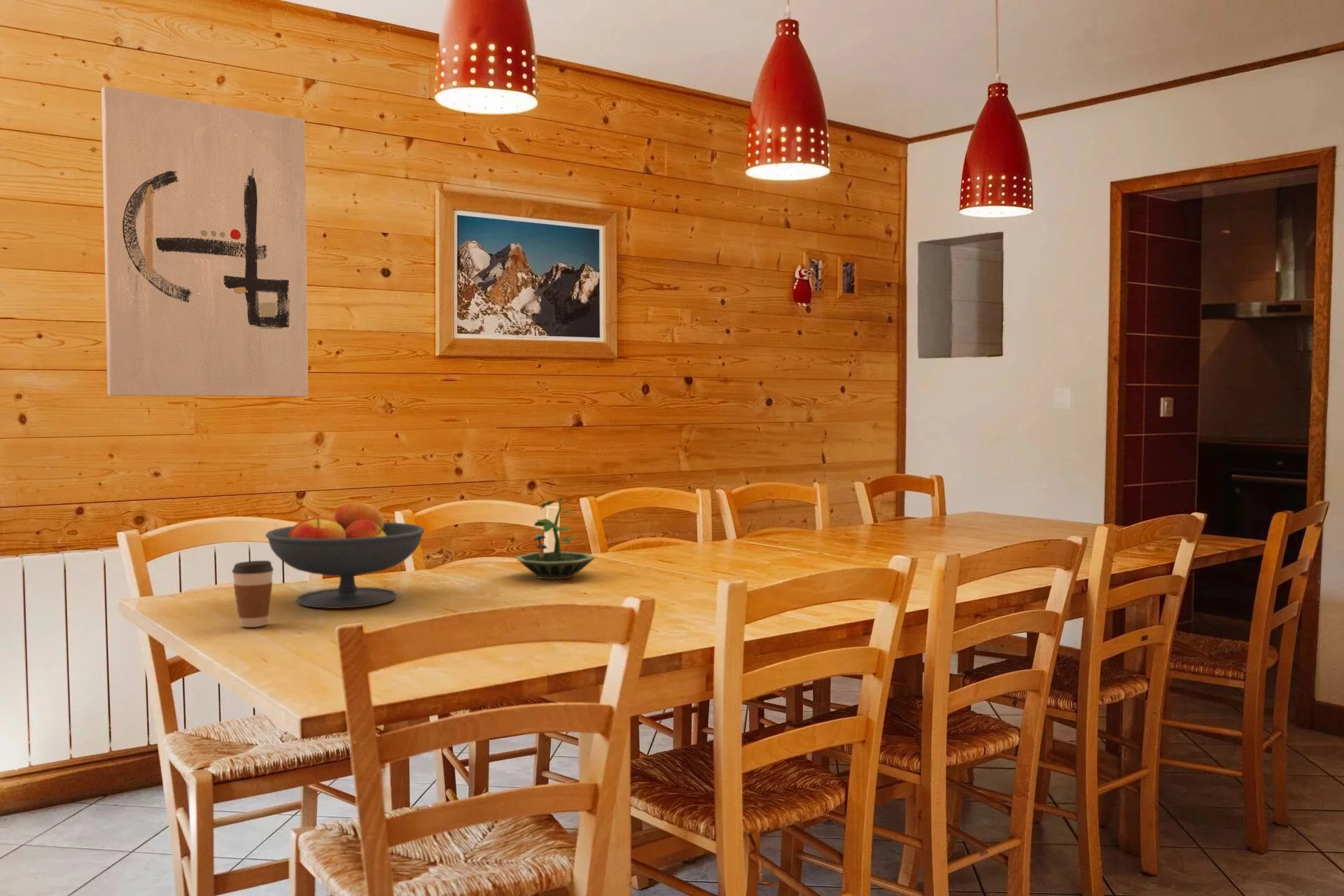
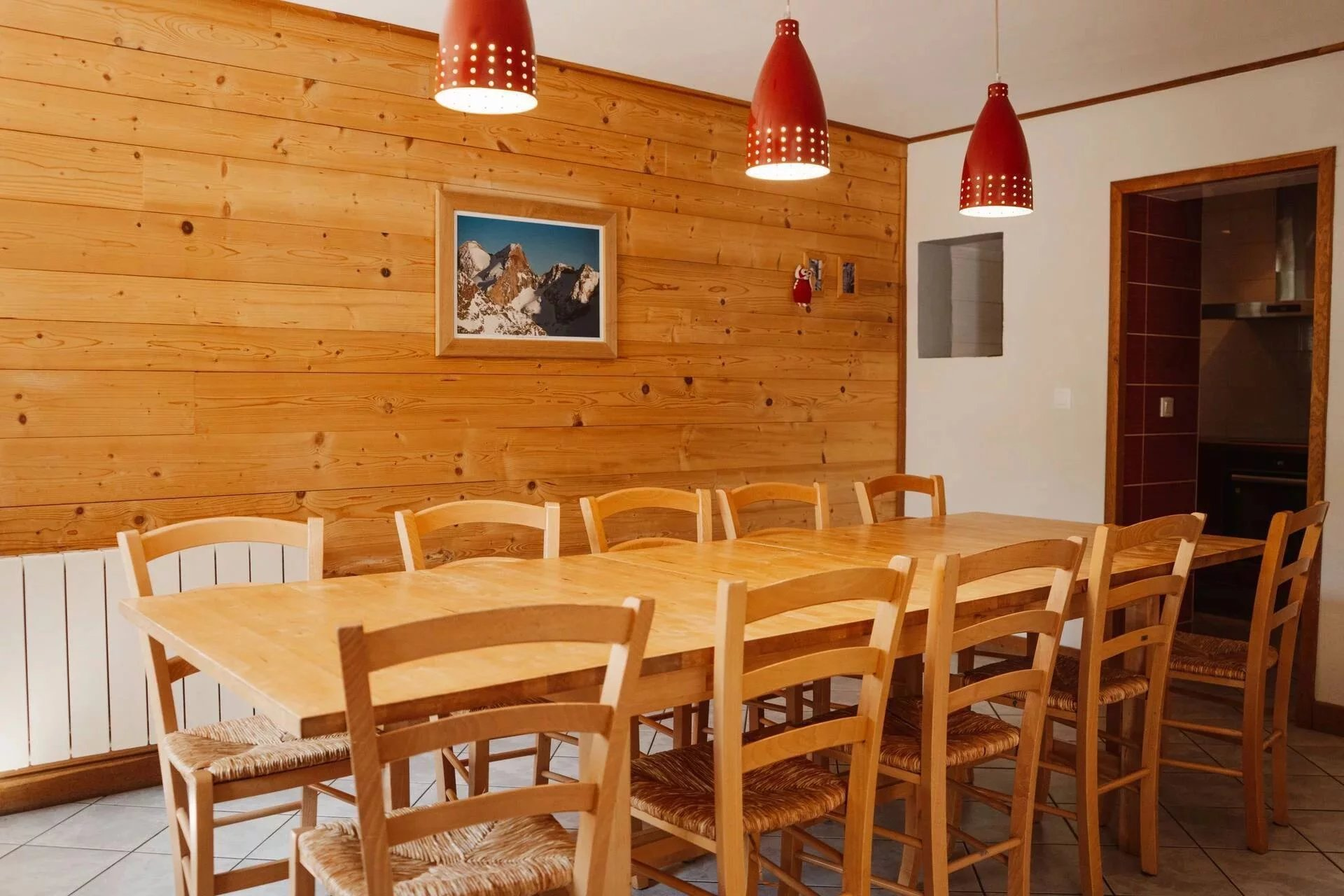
- terrarium (556, 514)
- fruit bowl (346, 552)
- coffee cup (253, 593)
- wall art (210, 251)
